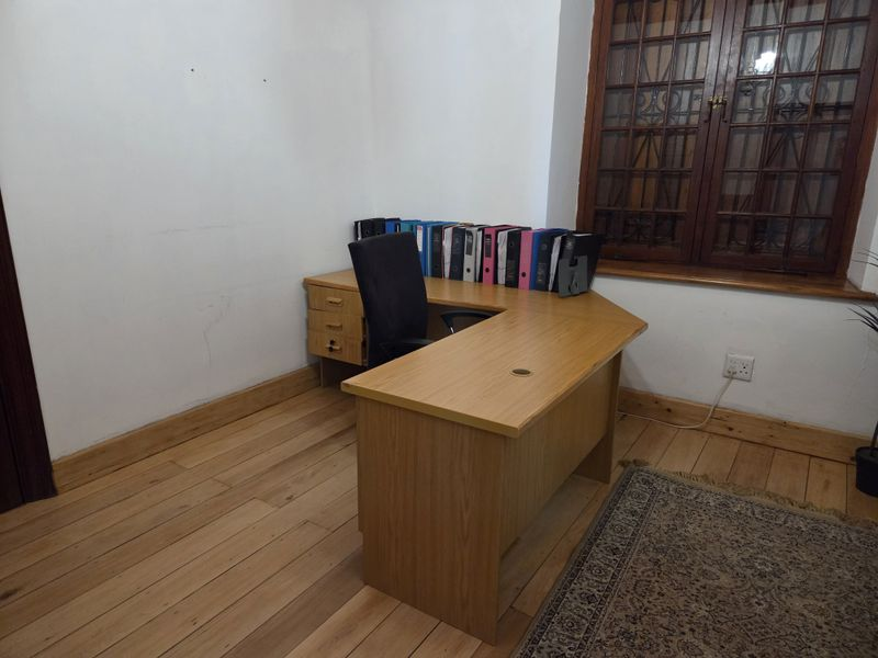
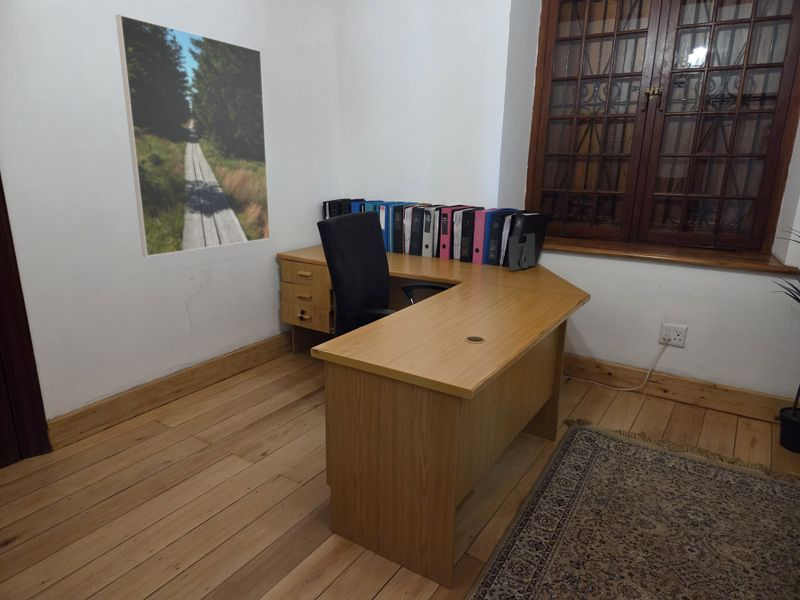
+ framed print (206, 146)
